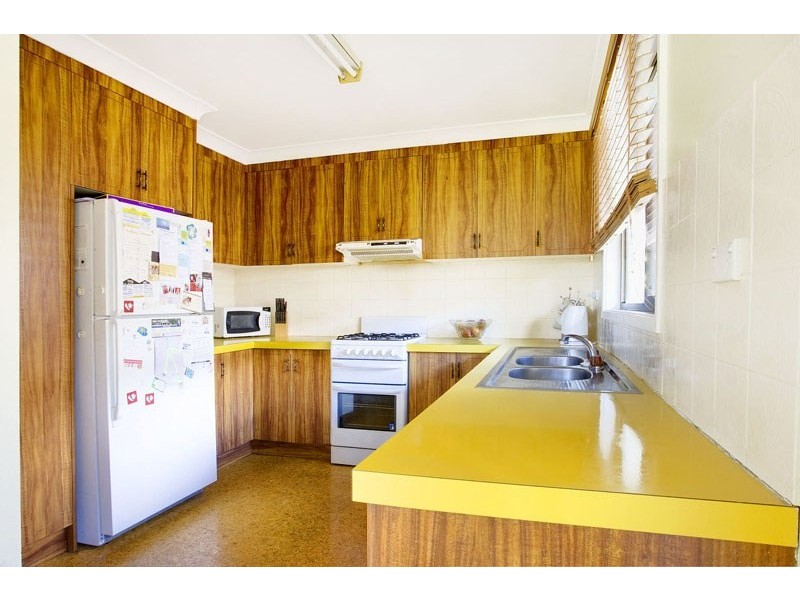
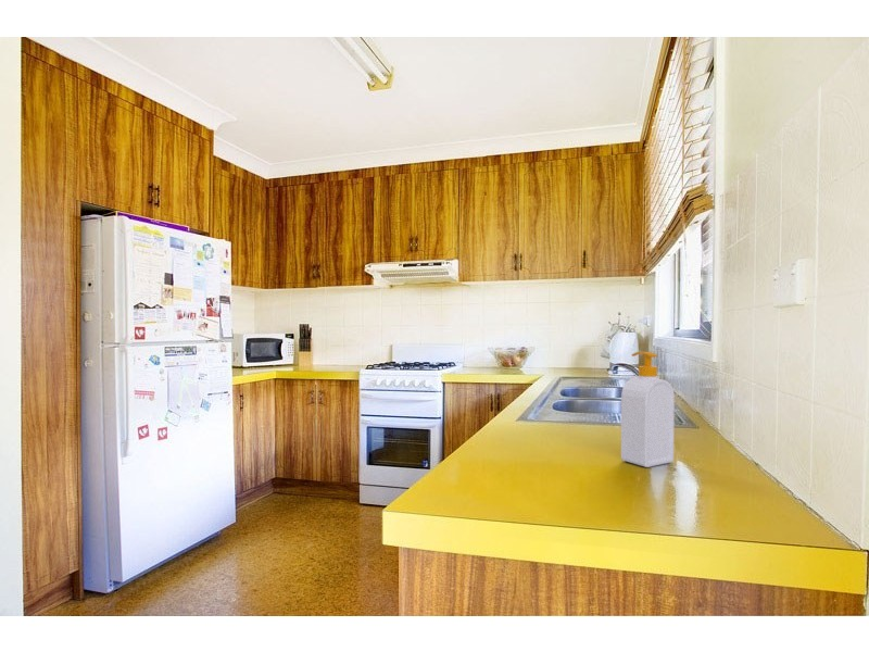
+ soap bottle (645, 406)
